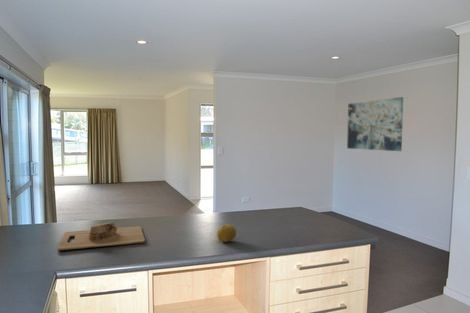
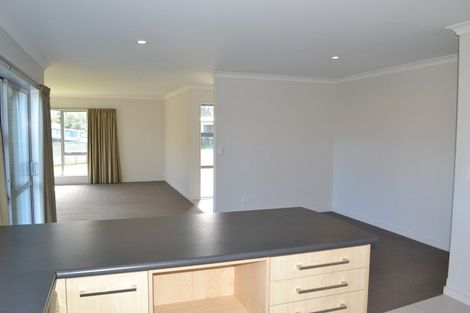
- cutting board (103, 230)
- fruit (226, 233)
- wall art (372, 125)
